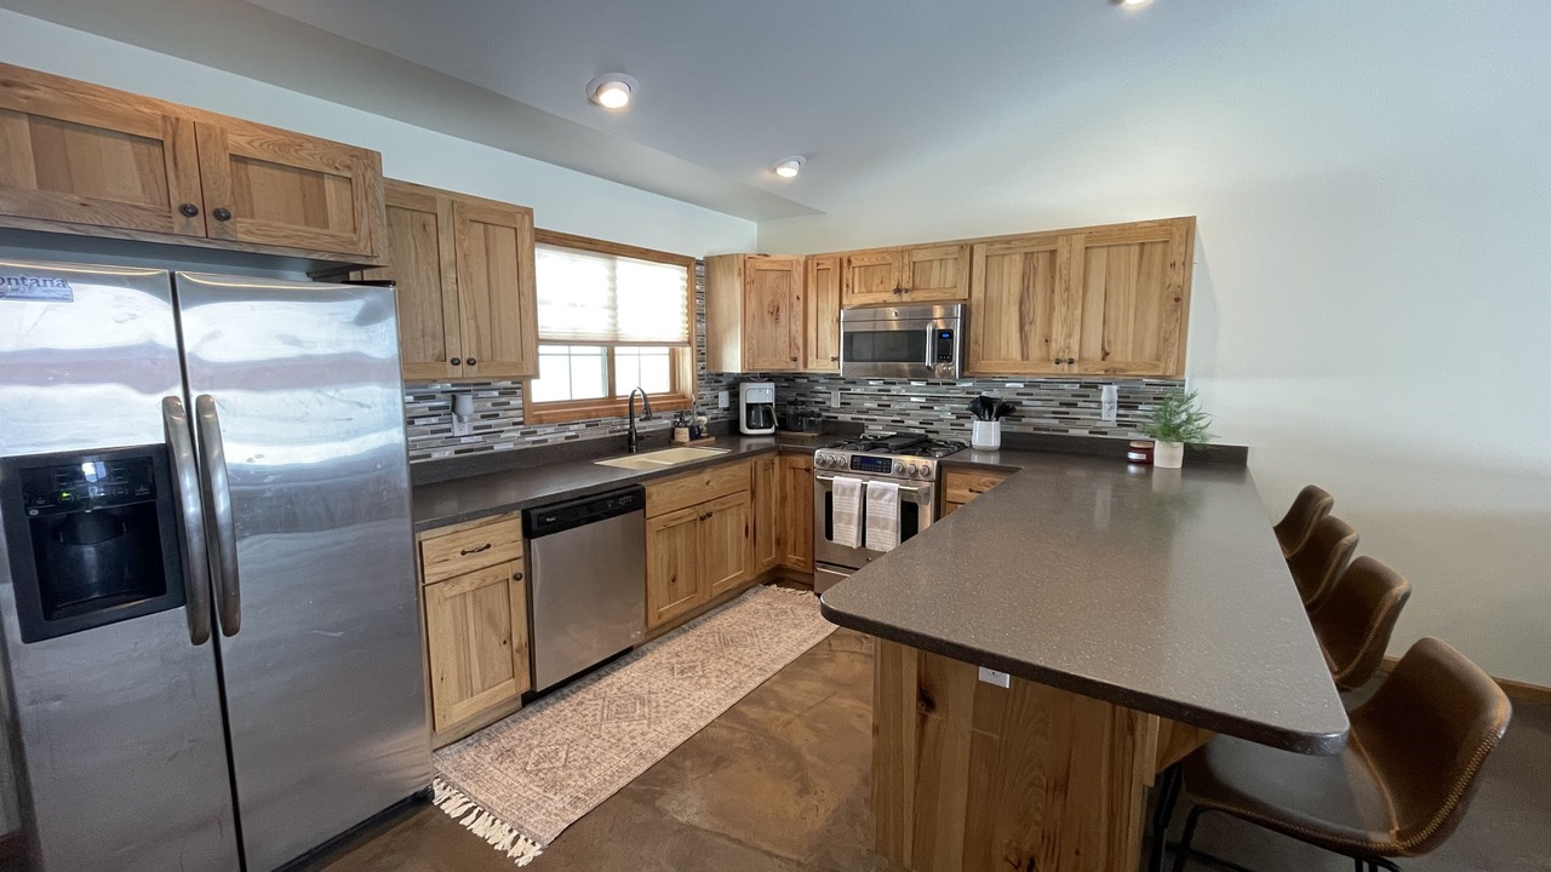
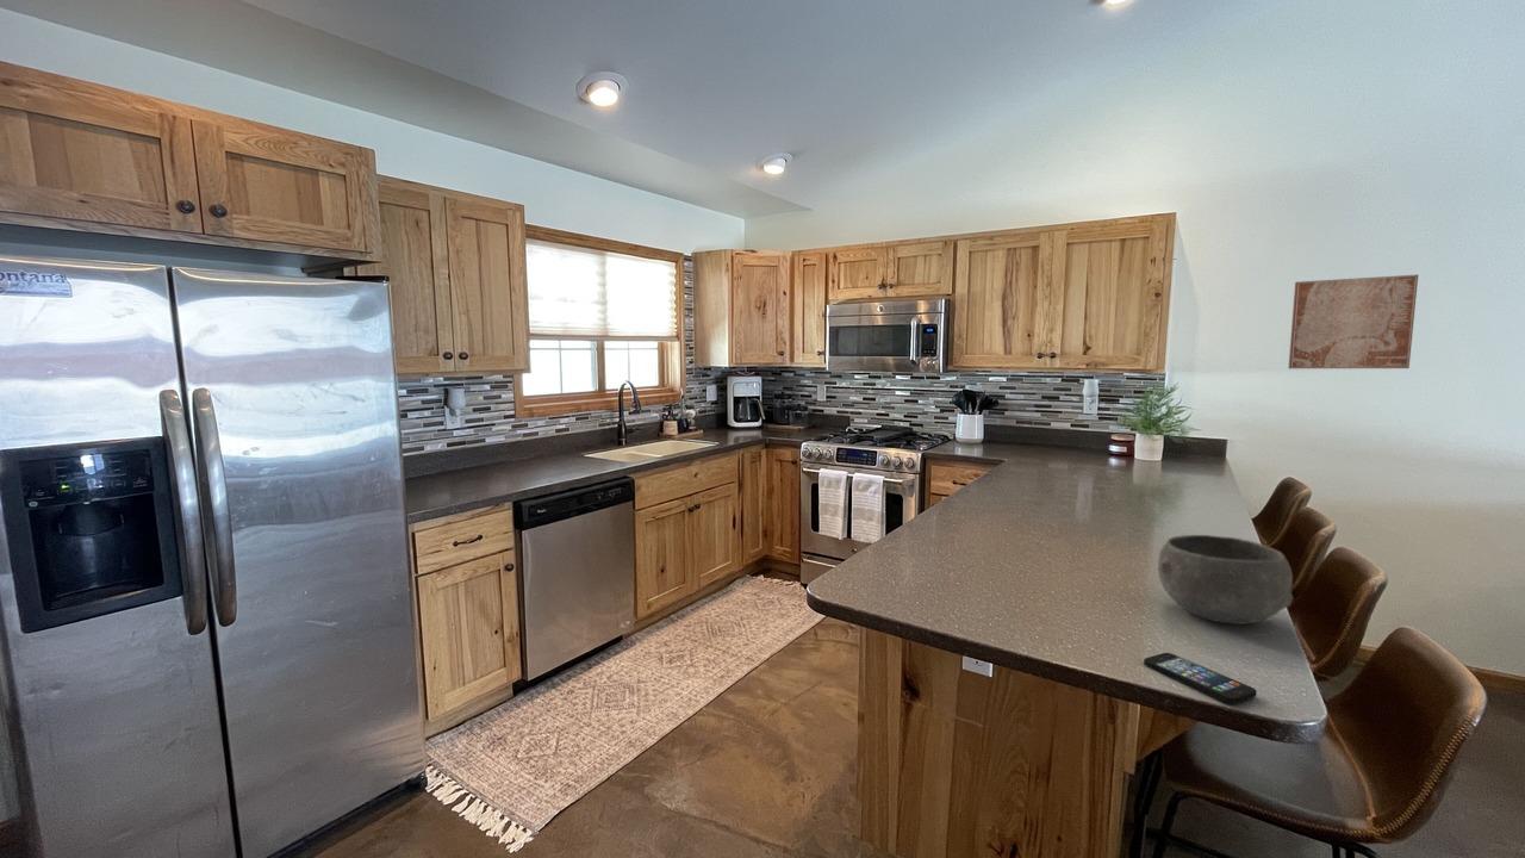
+ smartphone (1196, 676)
+ wall art (1350, 323)
+ bowl (1220, 580)
